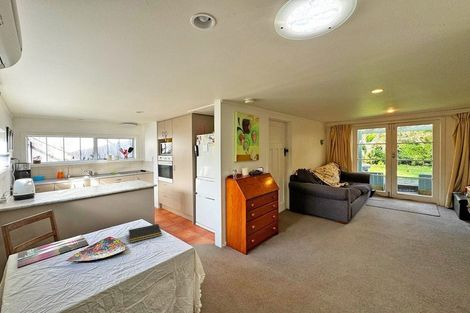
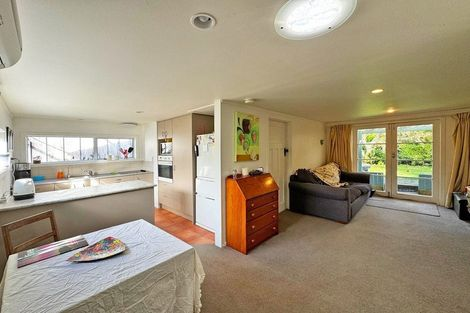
- notepad (145, 232)
